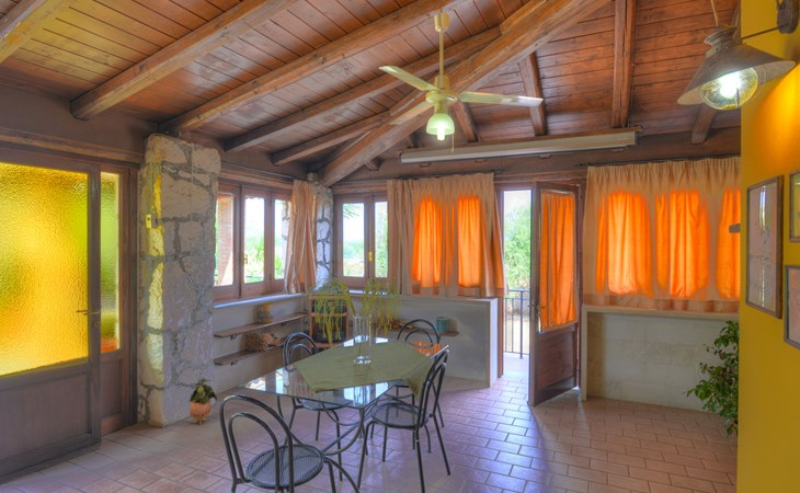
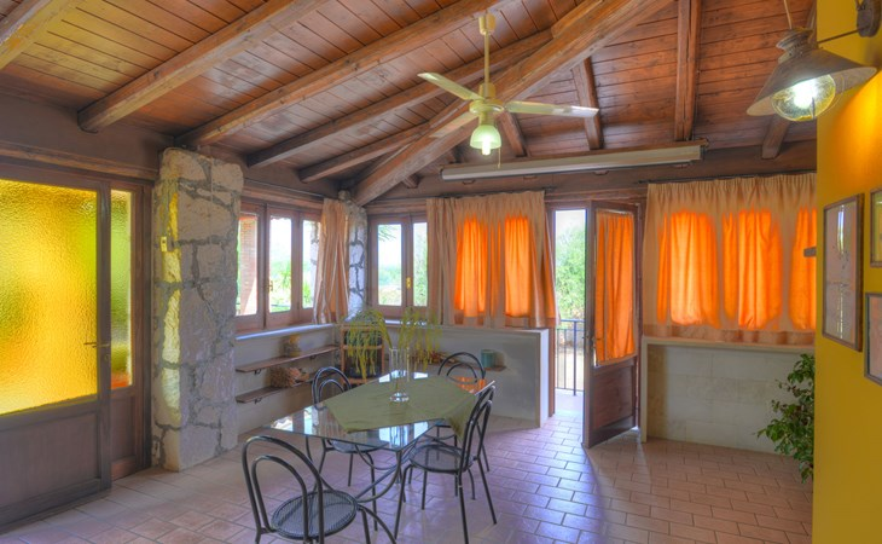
- potted plant (203, 400)
